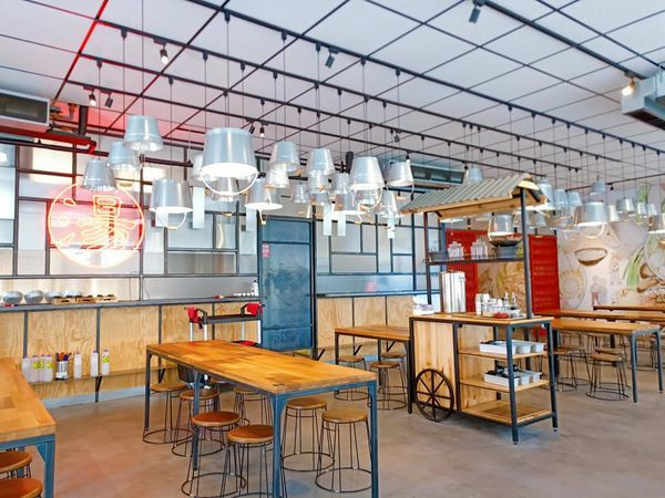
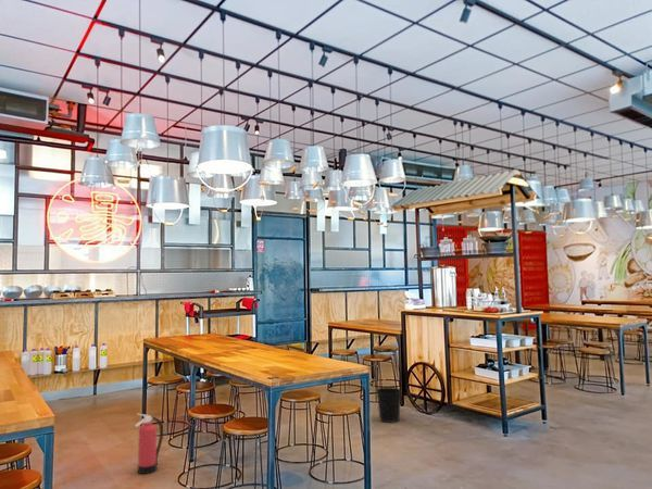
+ wastebasket (389, 404)
+ fire extinguisher (149, 439)
